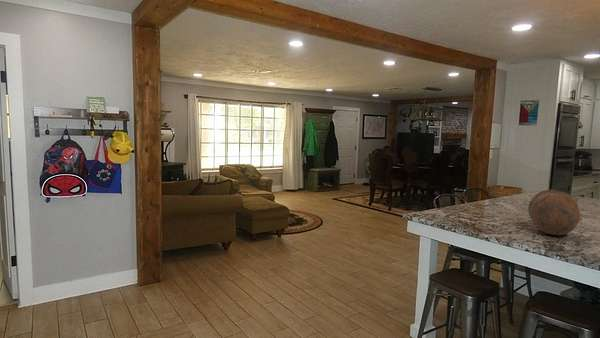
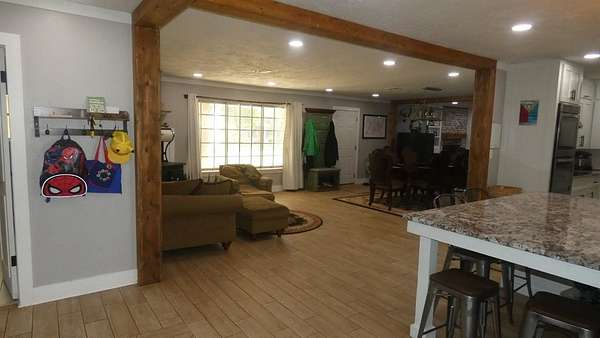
- bowl (556, 213)
